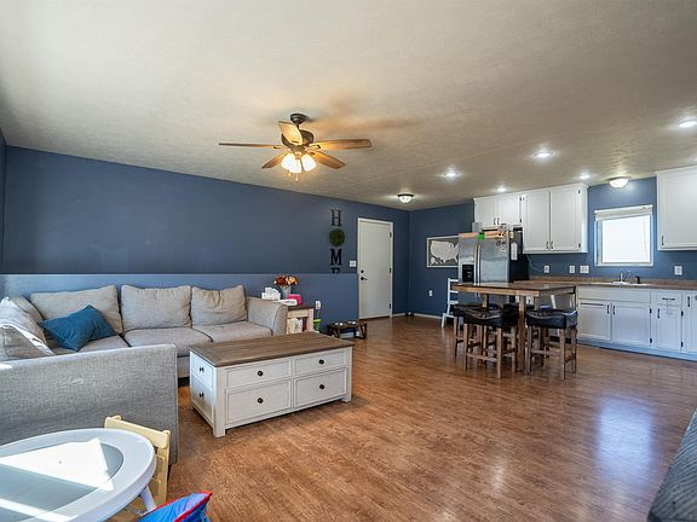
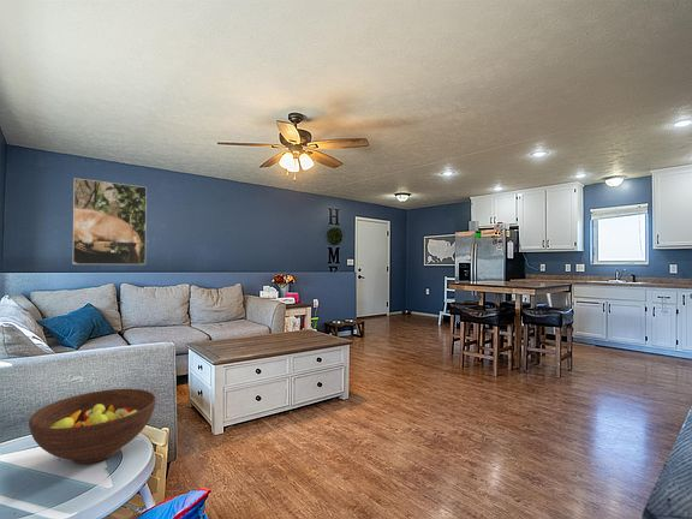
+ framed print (111, 223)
+ fruit bowl (96, 430)
